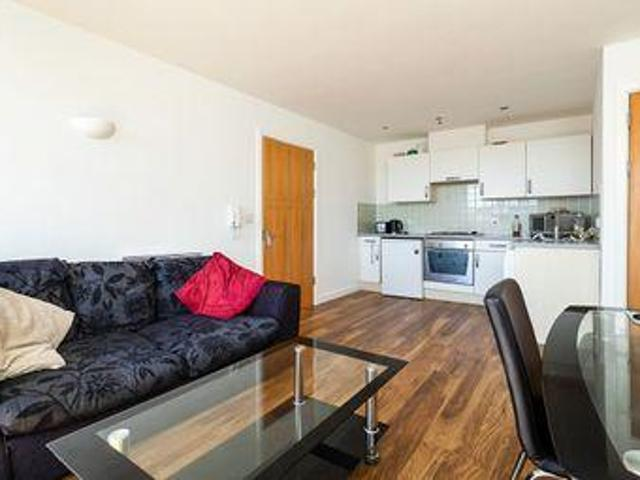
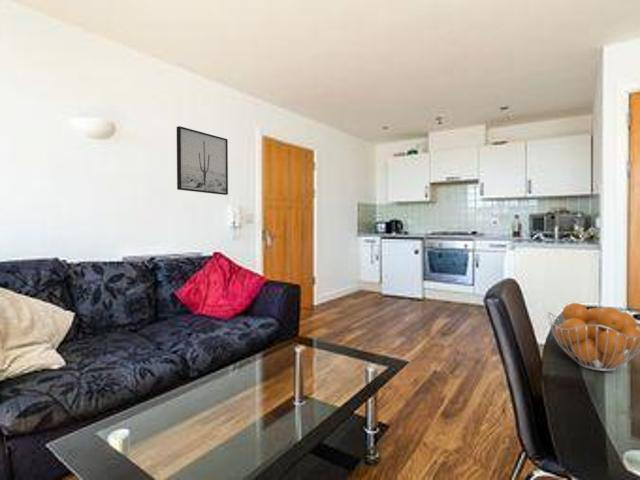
+ wall art (203, 162)
+ fruit basket (595, 335)
